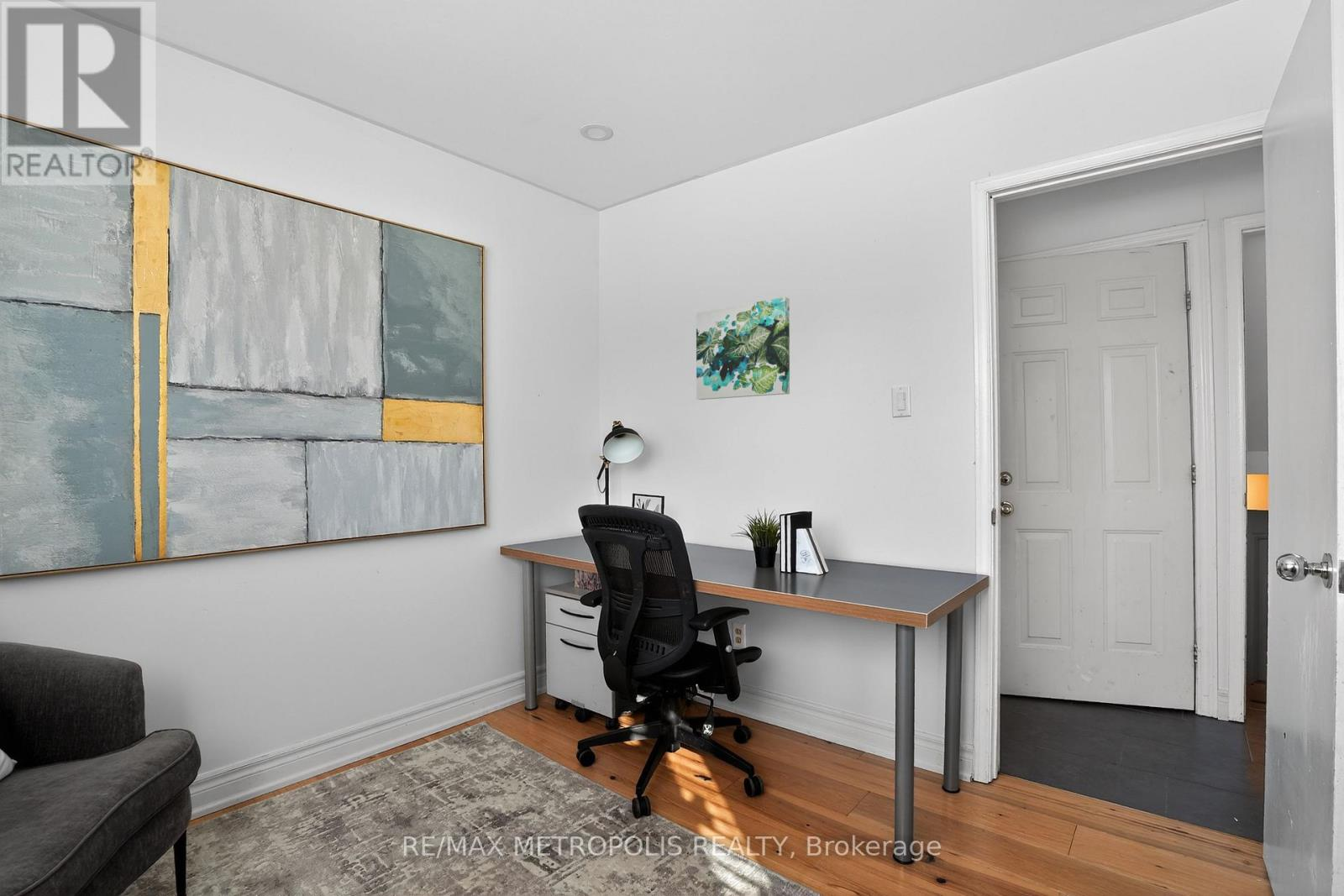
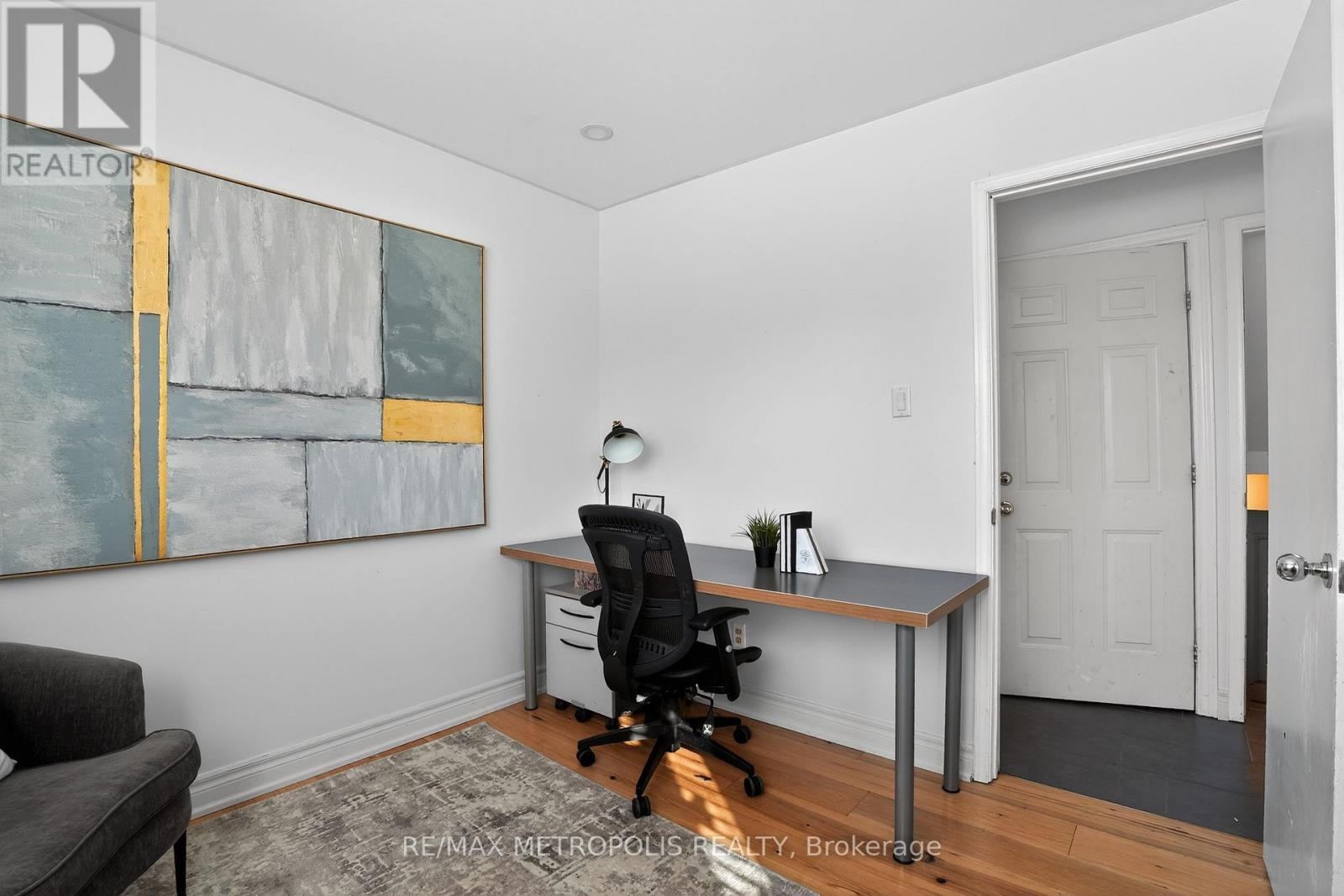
- wall art (741, 351)
